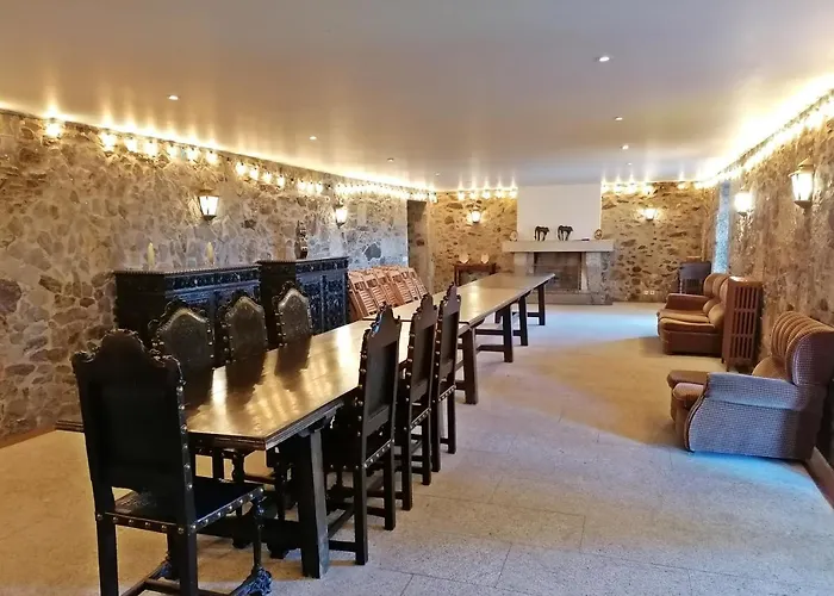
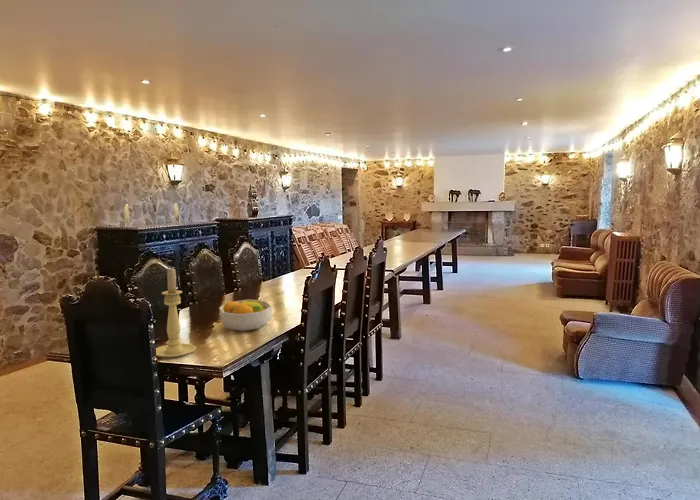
+ candle holder (172, 310)
+ fruit bowl (246, 311)
